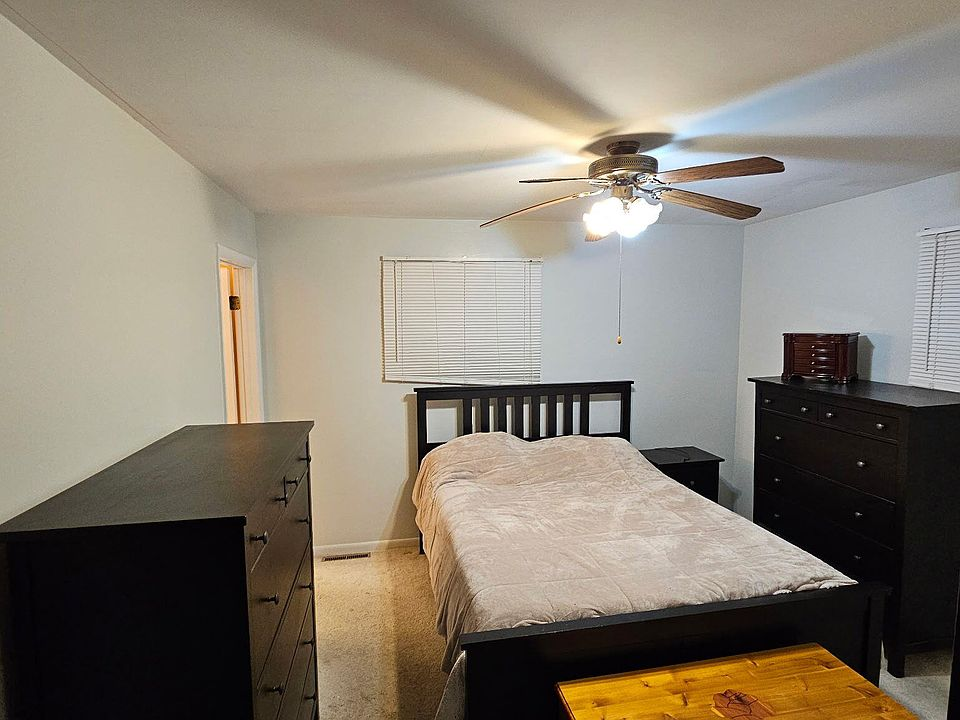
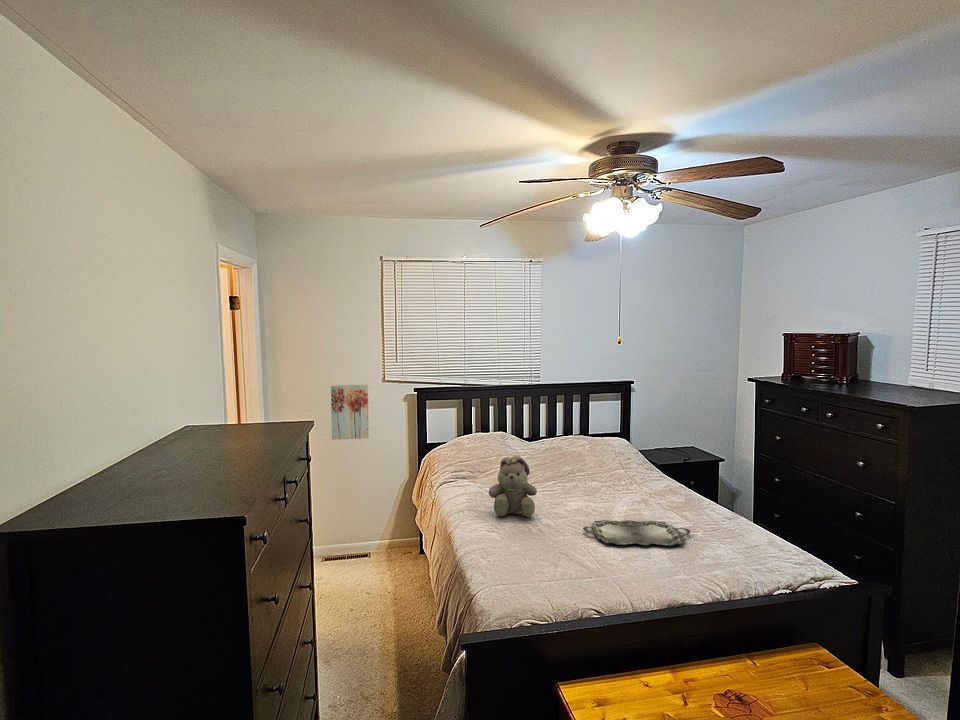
+ wall art (350, 411)
+ teddy bear (512, 485)
+ serving tray (636, 532)
